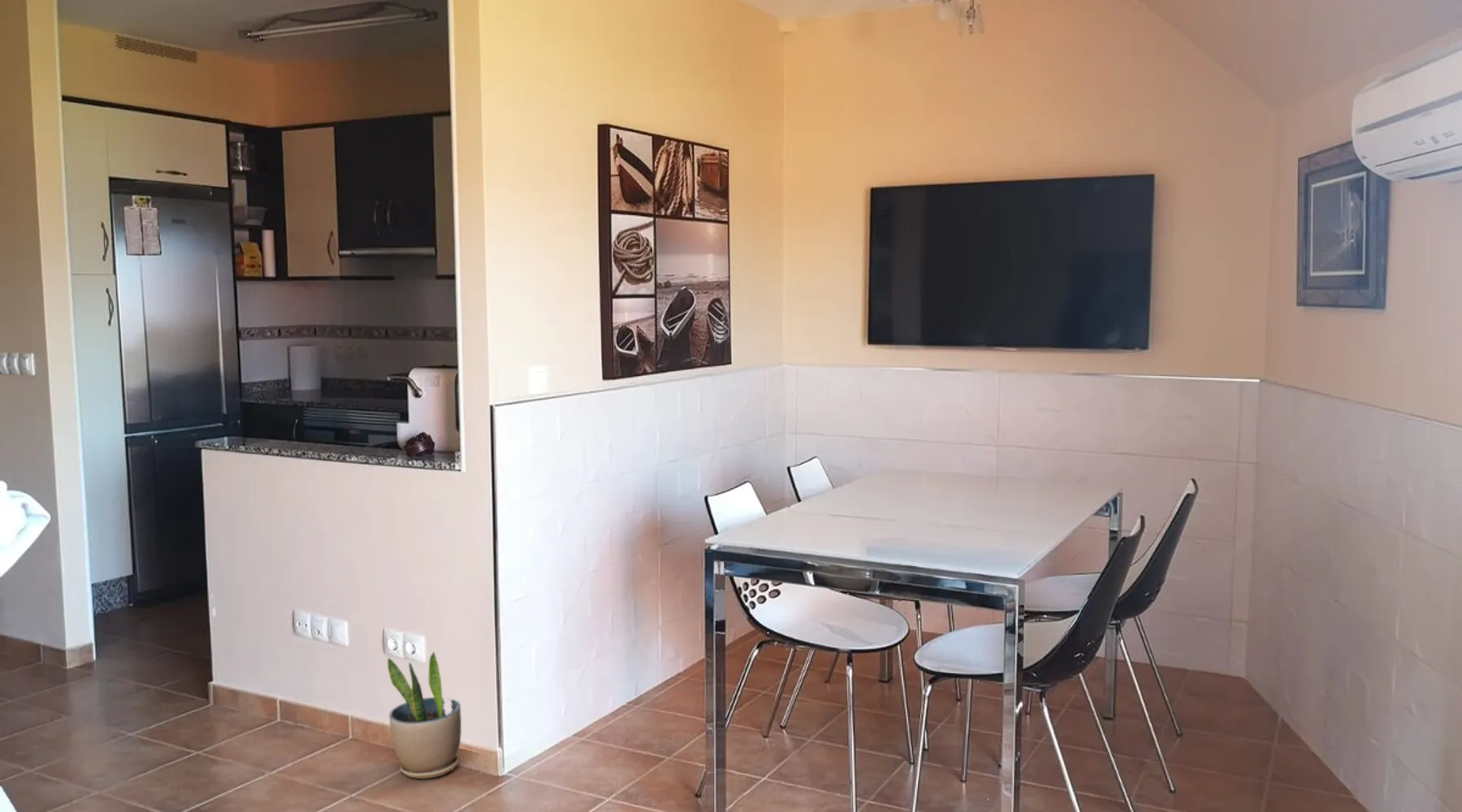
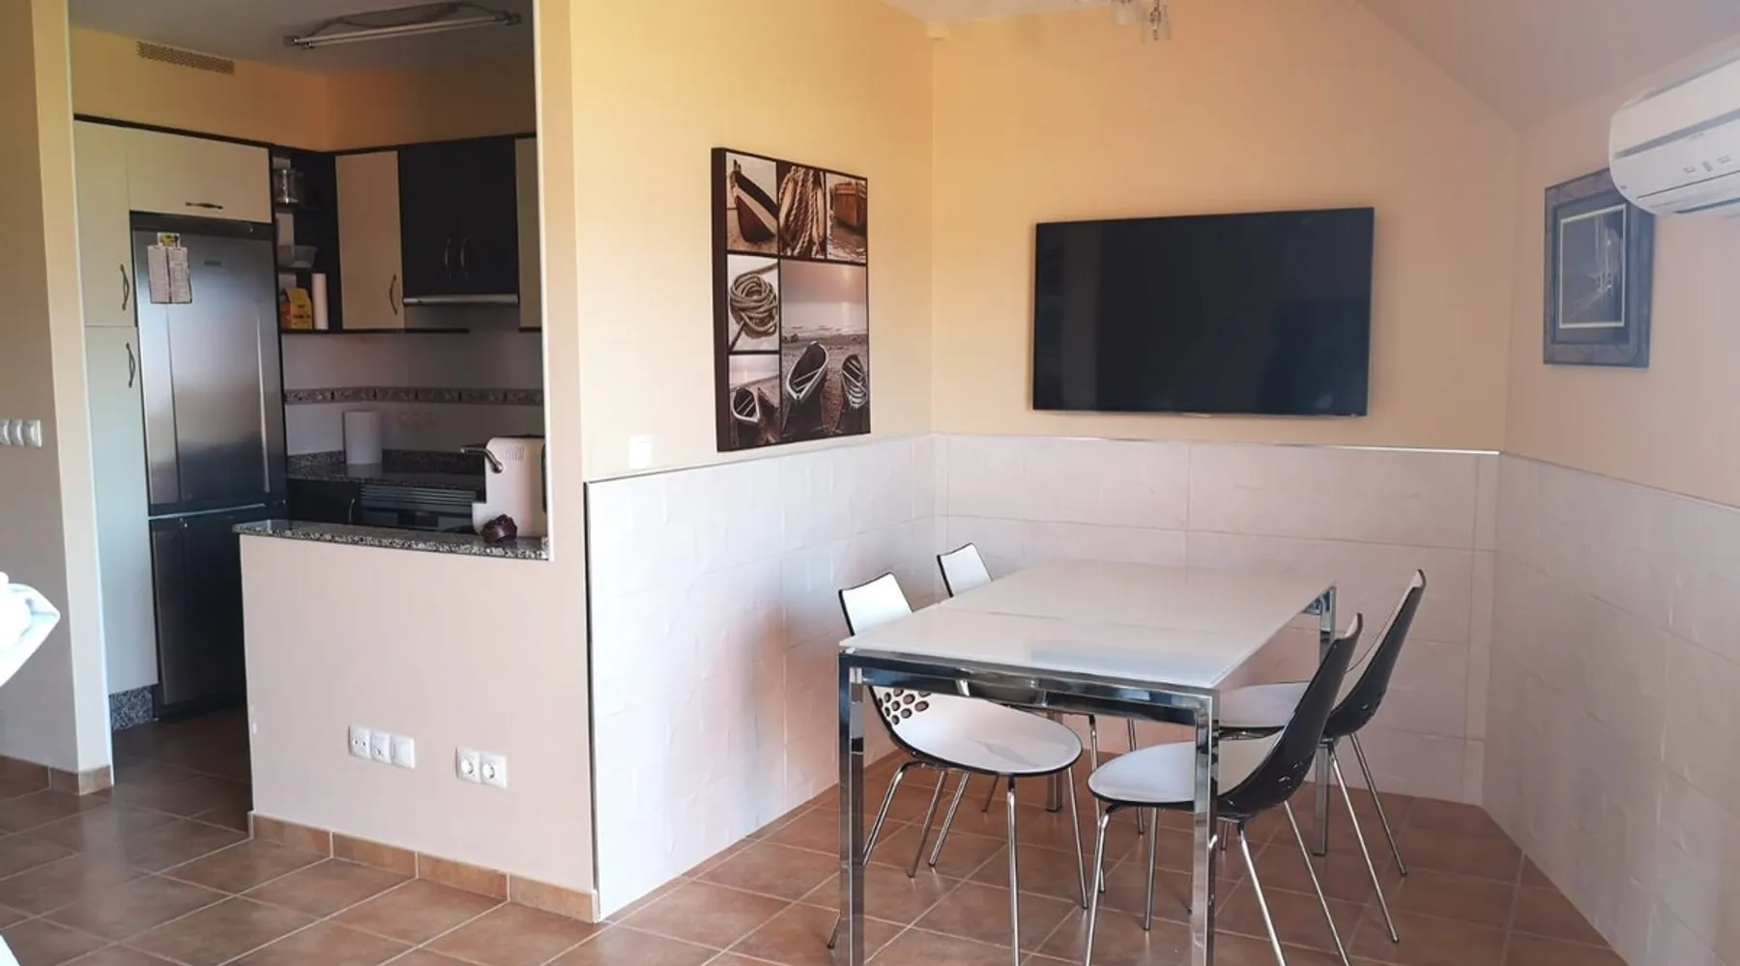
- potted plant (425, 706)
